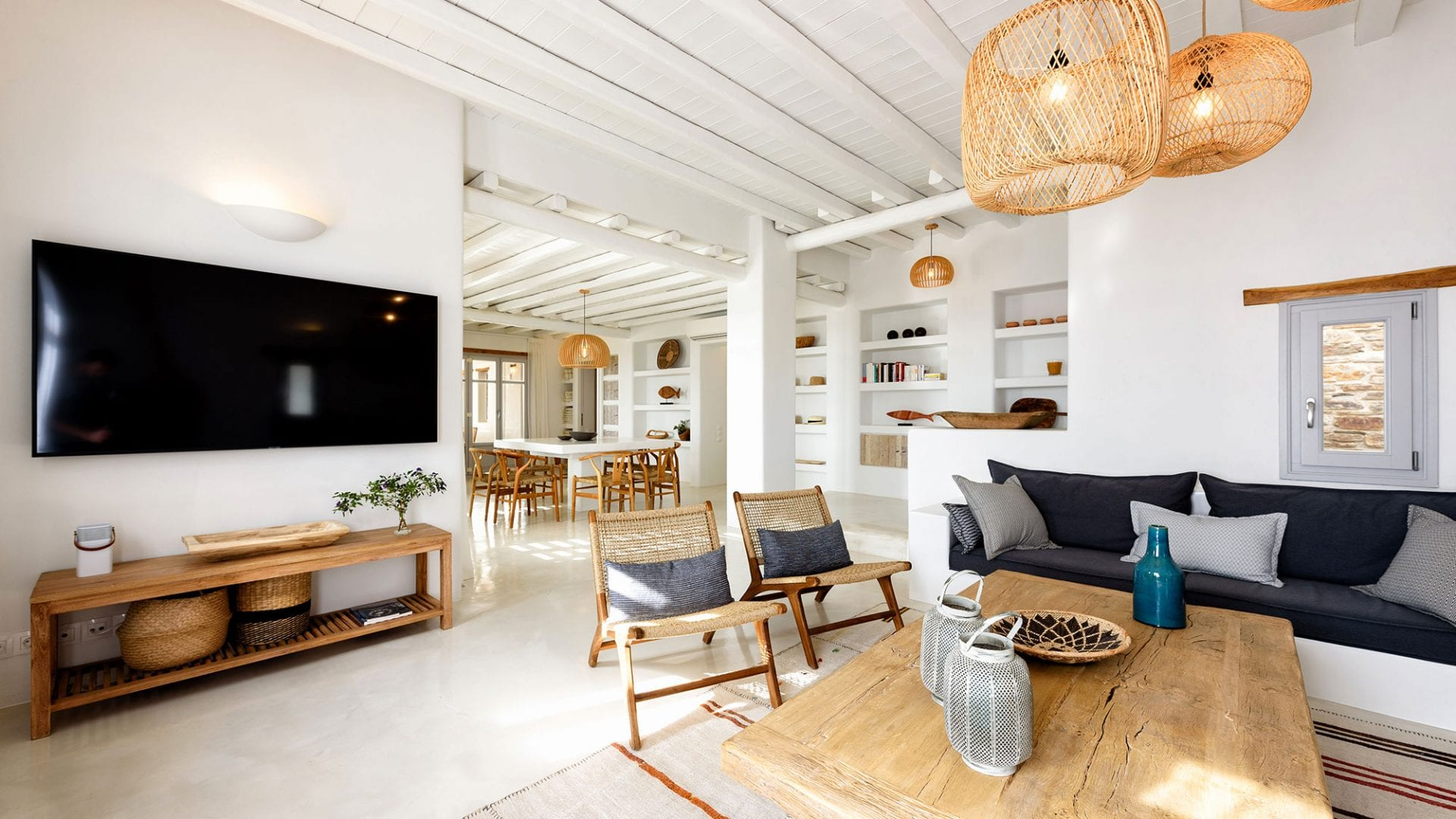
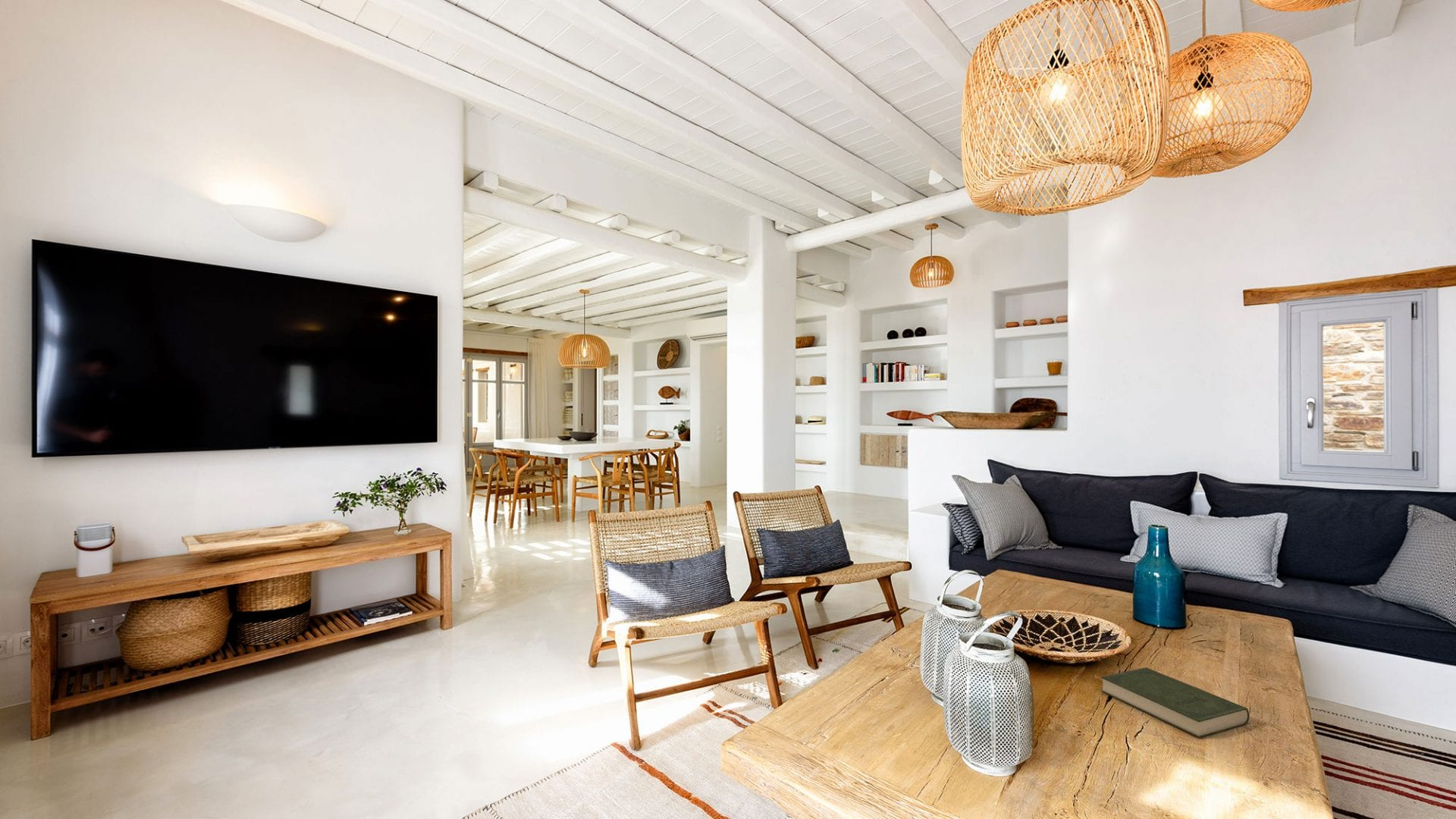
+ book (1171, 698)
